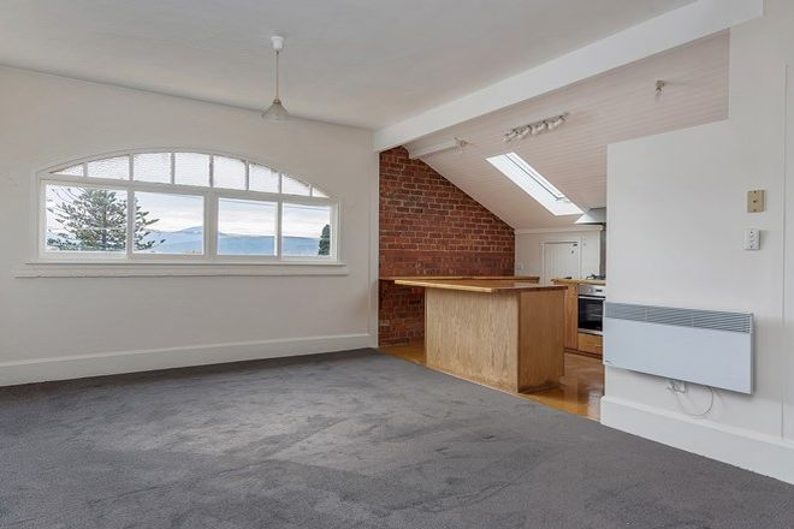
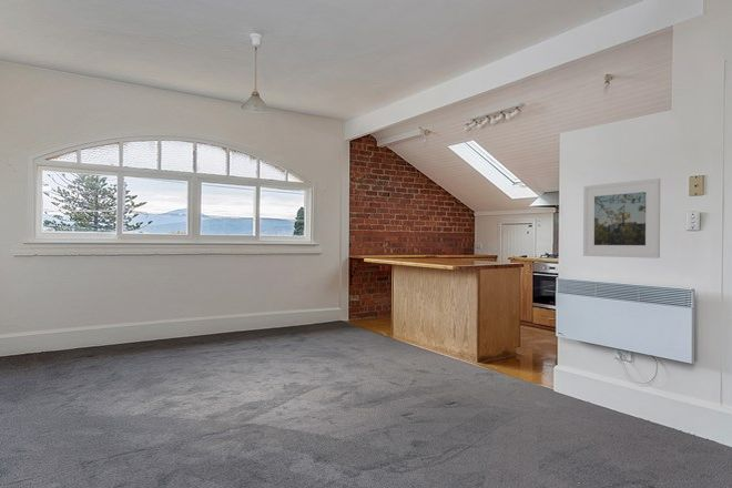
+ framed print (619, 220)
